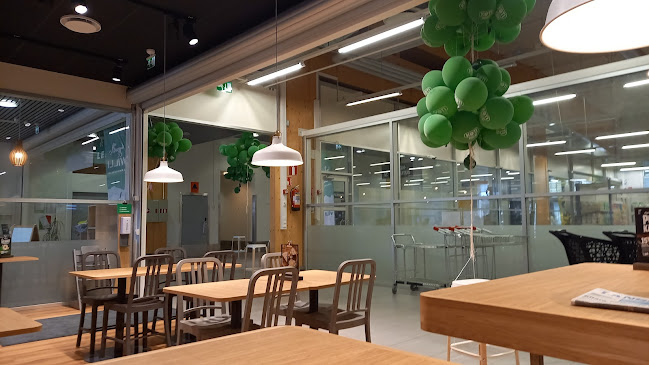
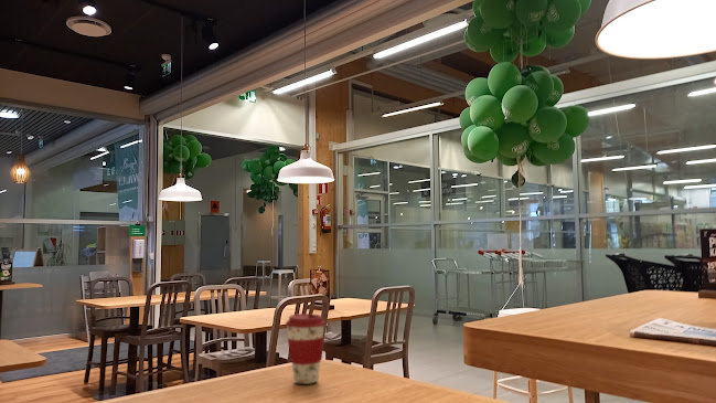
+ coffee cup (306, 348)
